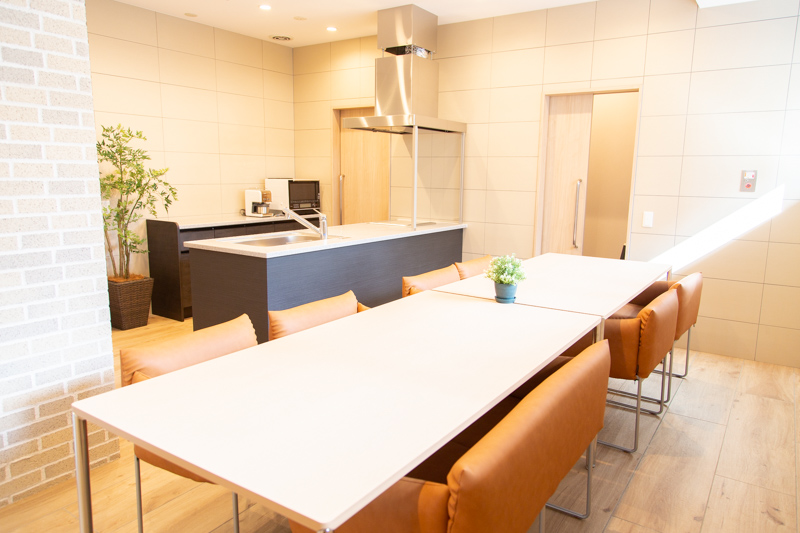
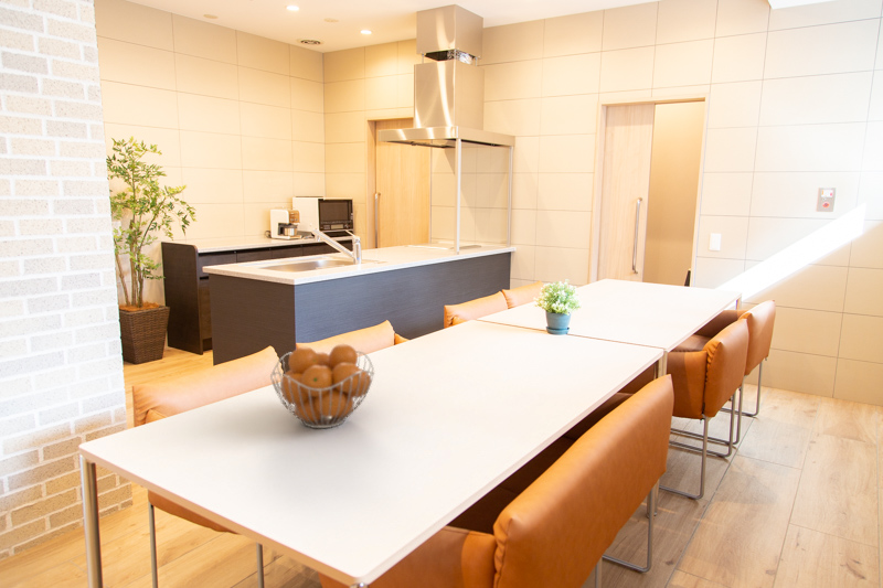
+ fruit basket (322, 384)
